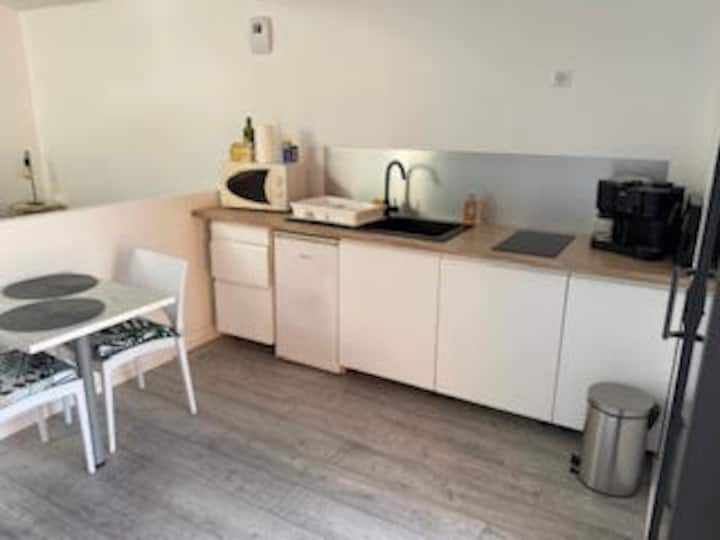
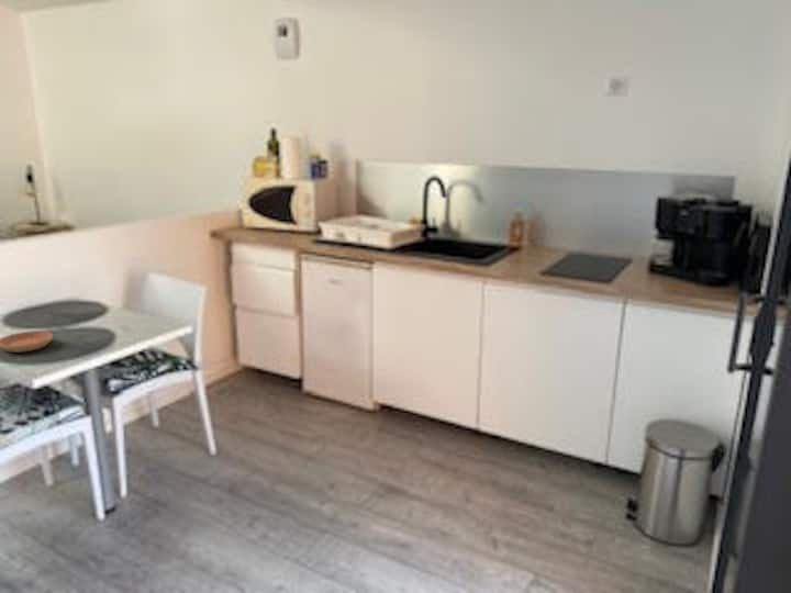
+ saucer (25, 342)
